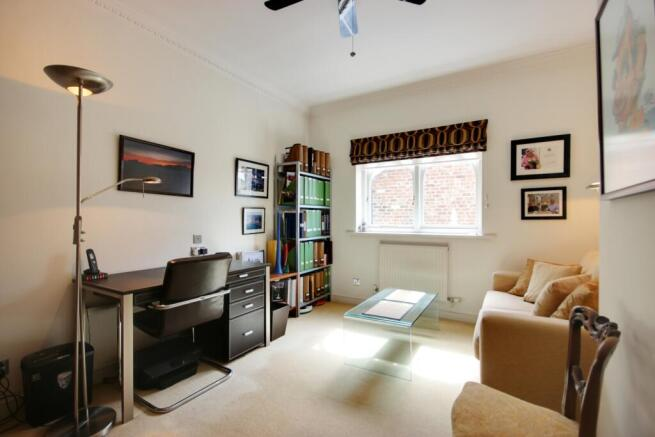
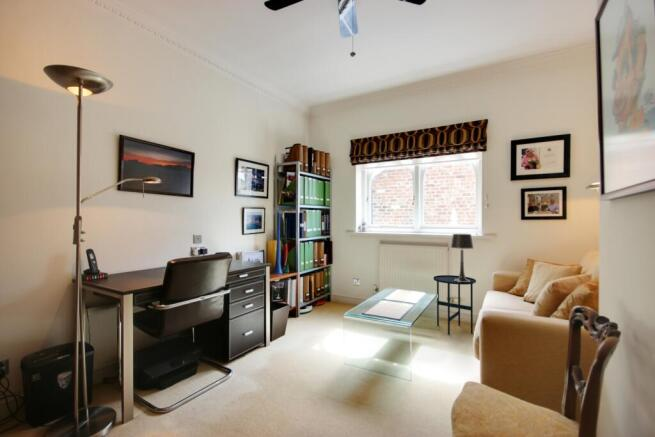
+ table lamp (462, 257)
+ side table (454, 304)
